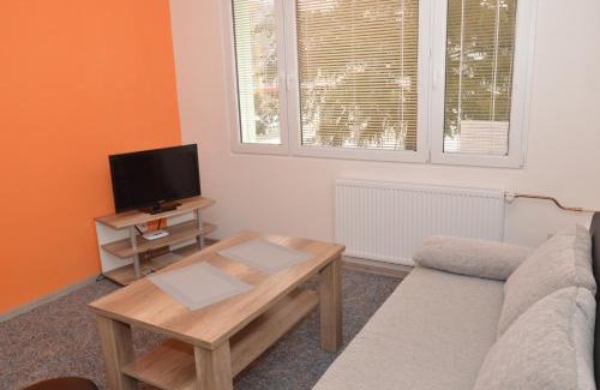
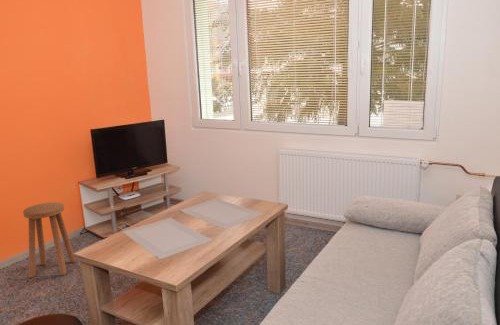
+ stool (53, 238)
